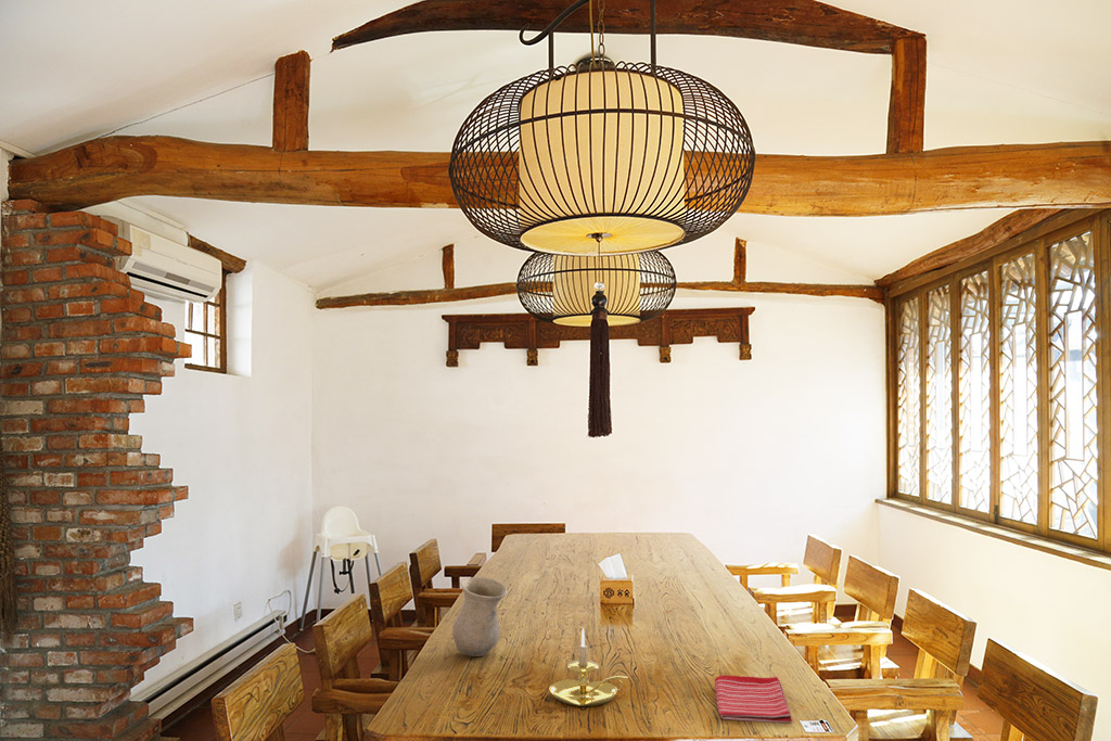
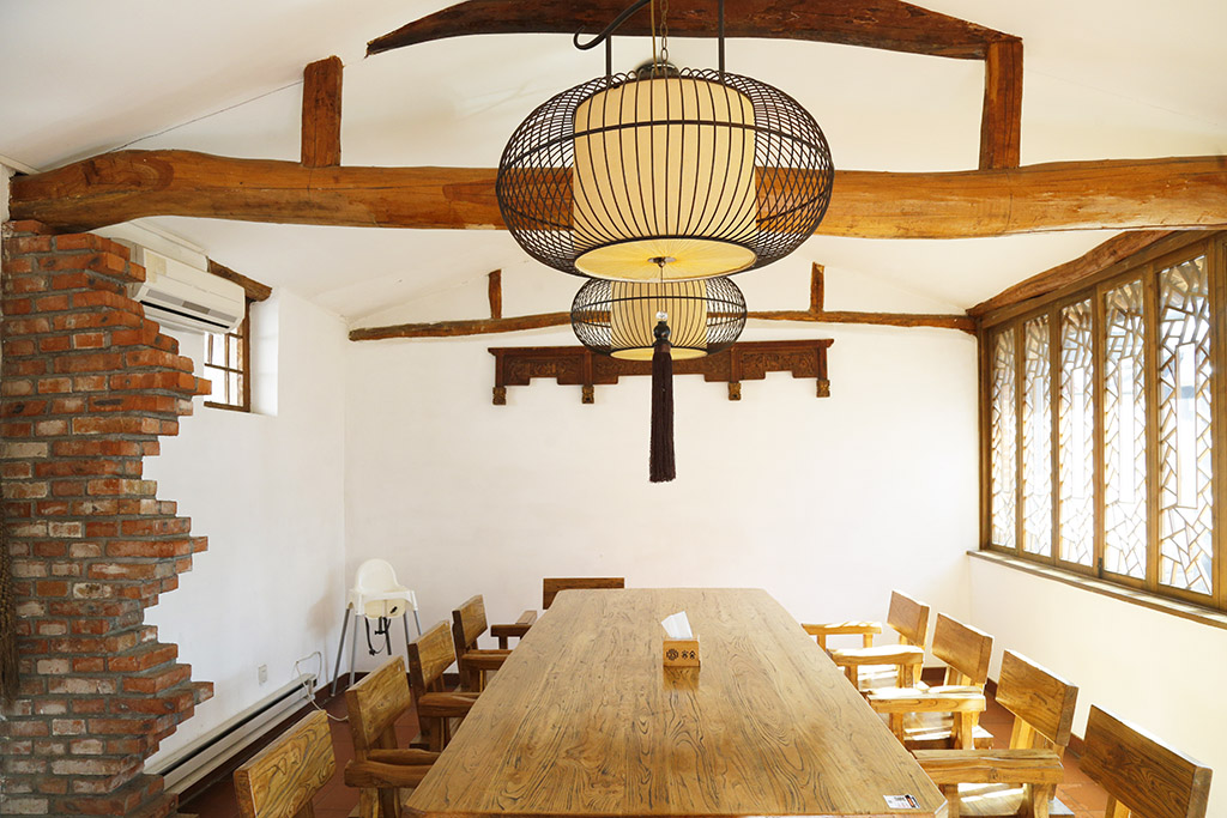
- candle holder (588, 662)
- dish towel (751, 697)
- vase (480, 616)
